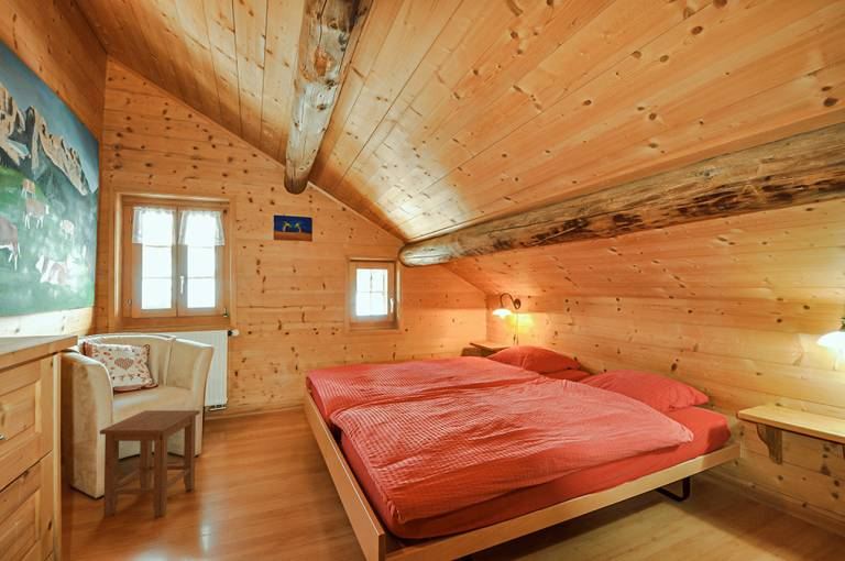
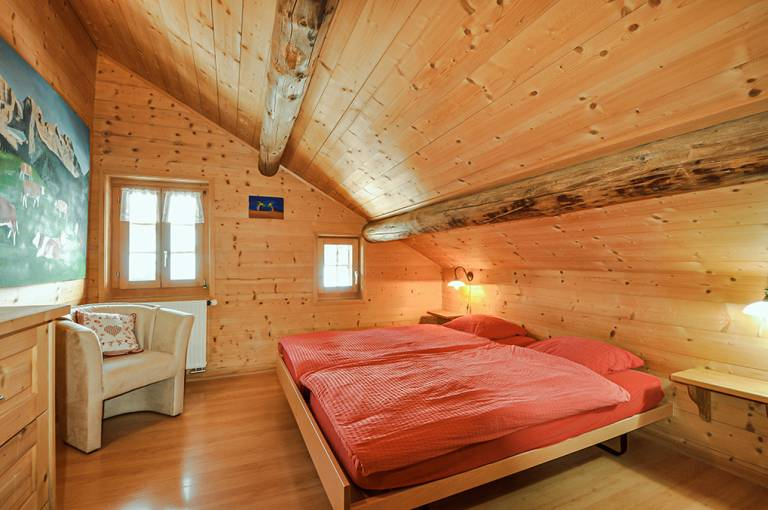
- stool (154, 460)
